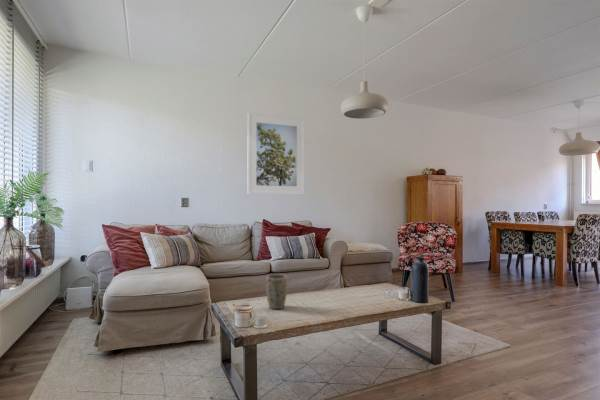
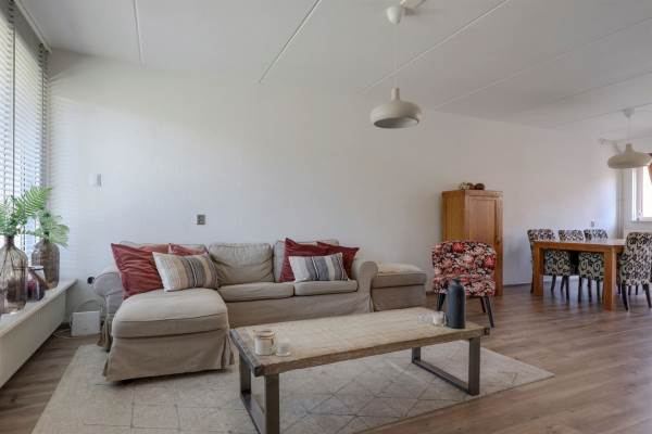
- plant pot (276, 291)
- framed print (276, 155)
